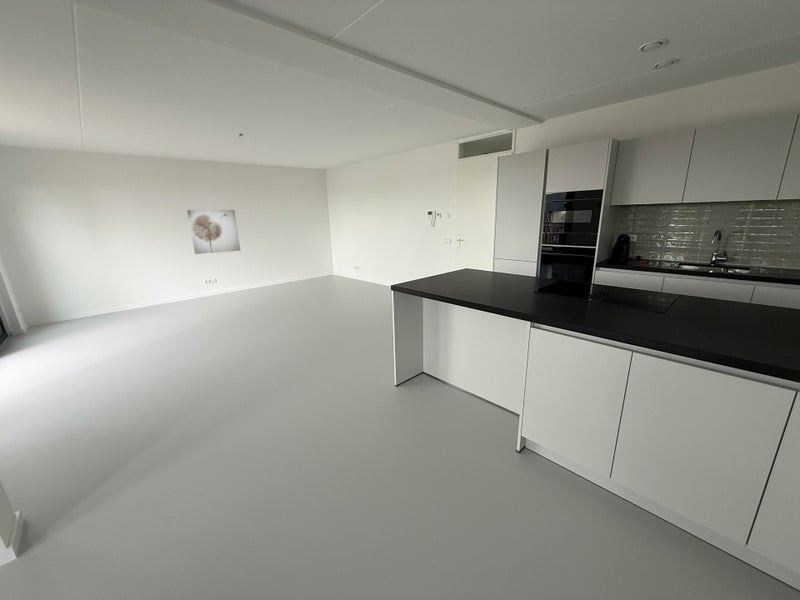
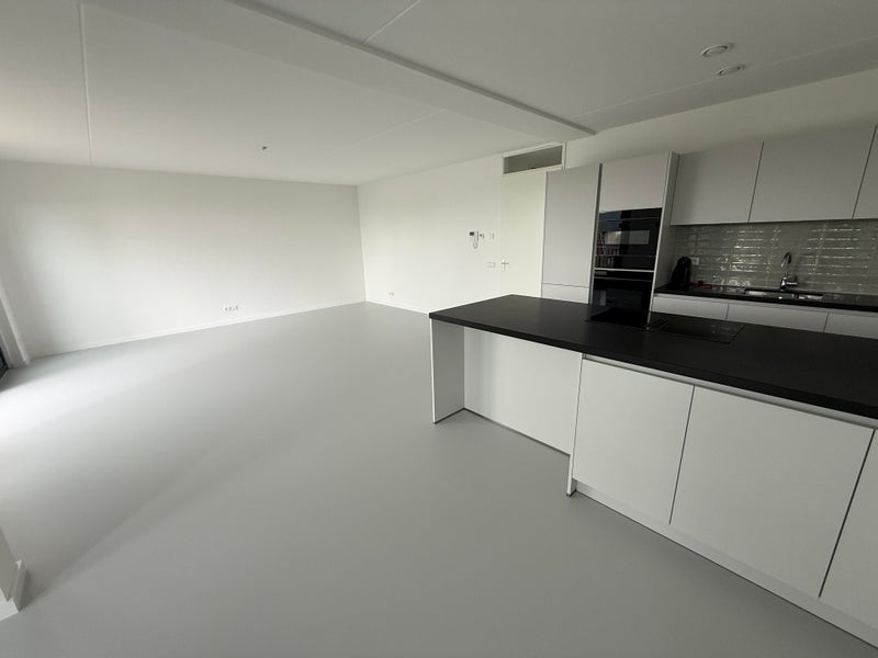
- wall art (215, 231)
